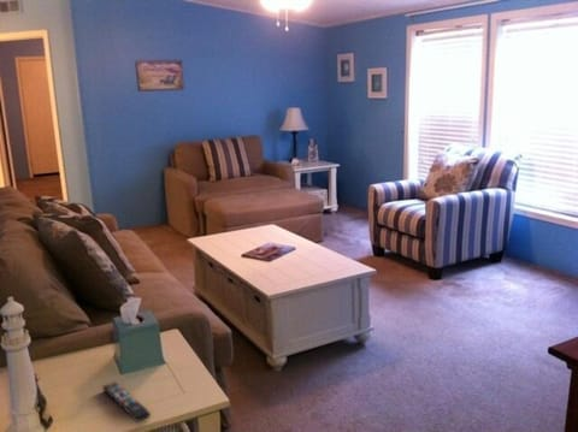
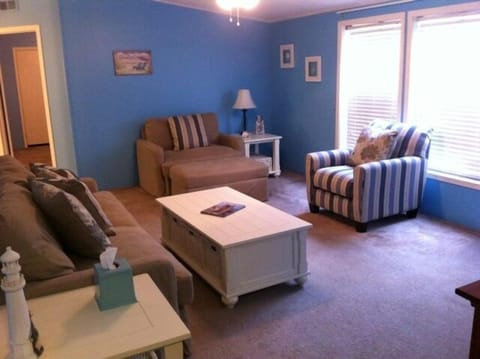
- remote control (125, 400)
